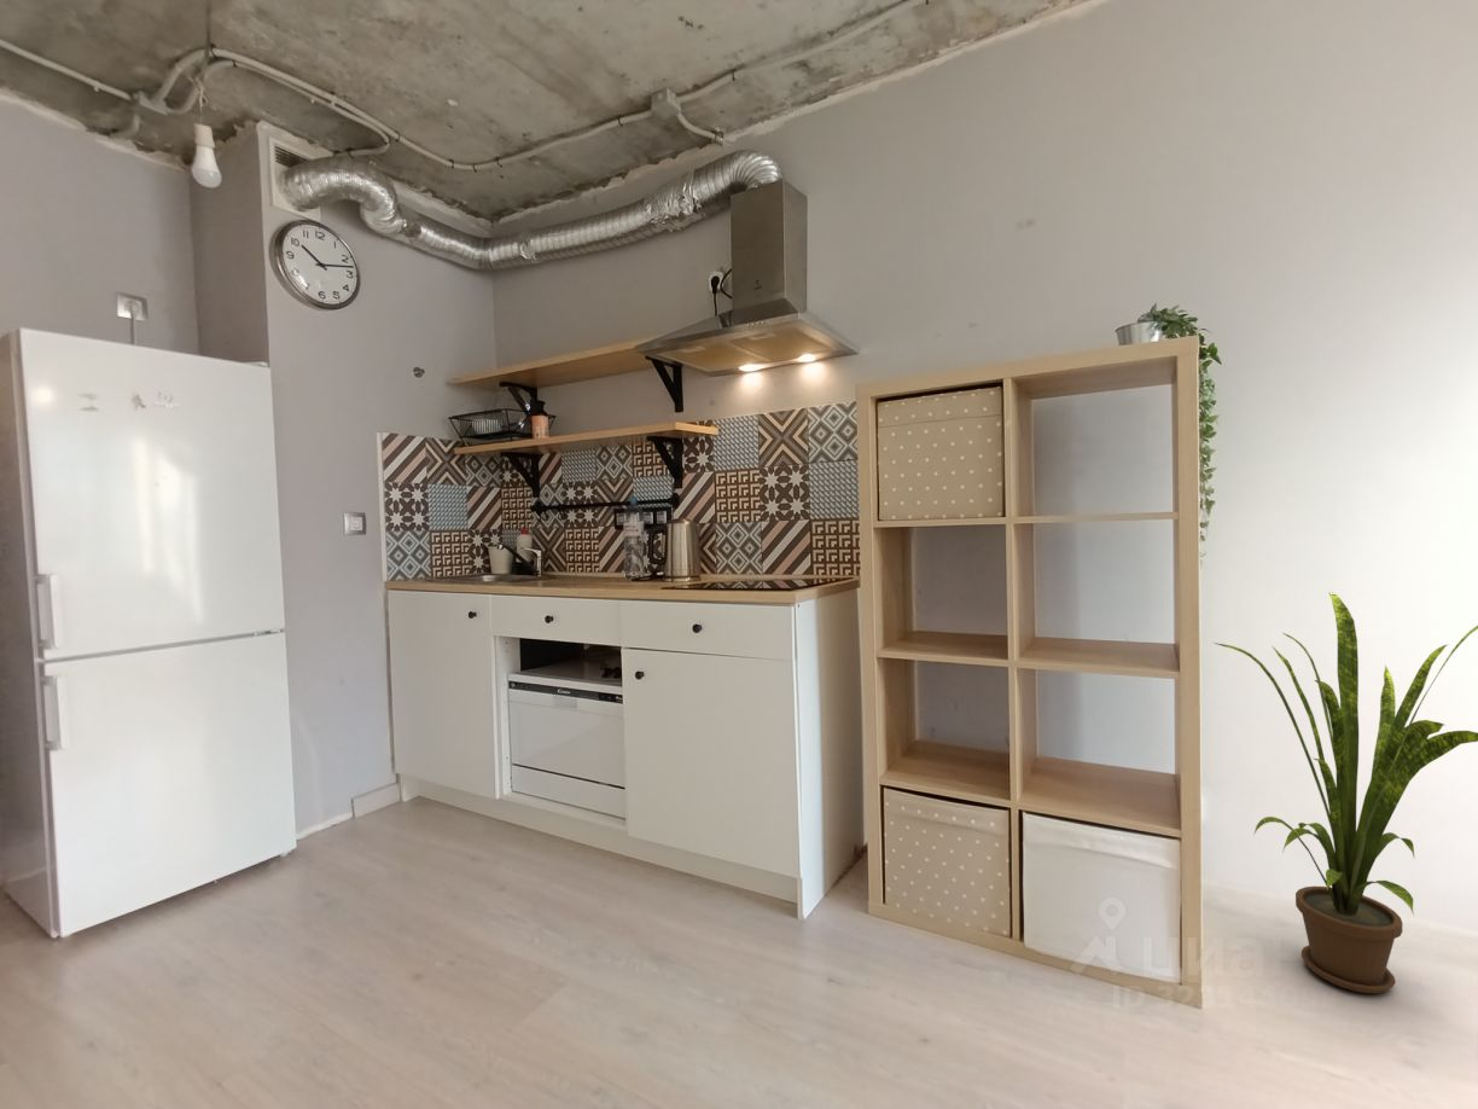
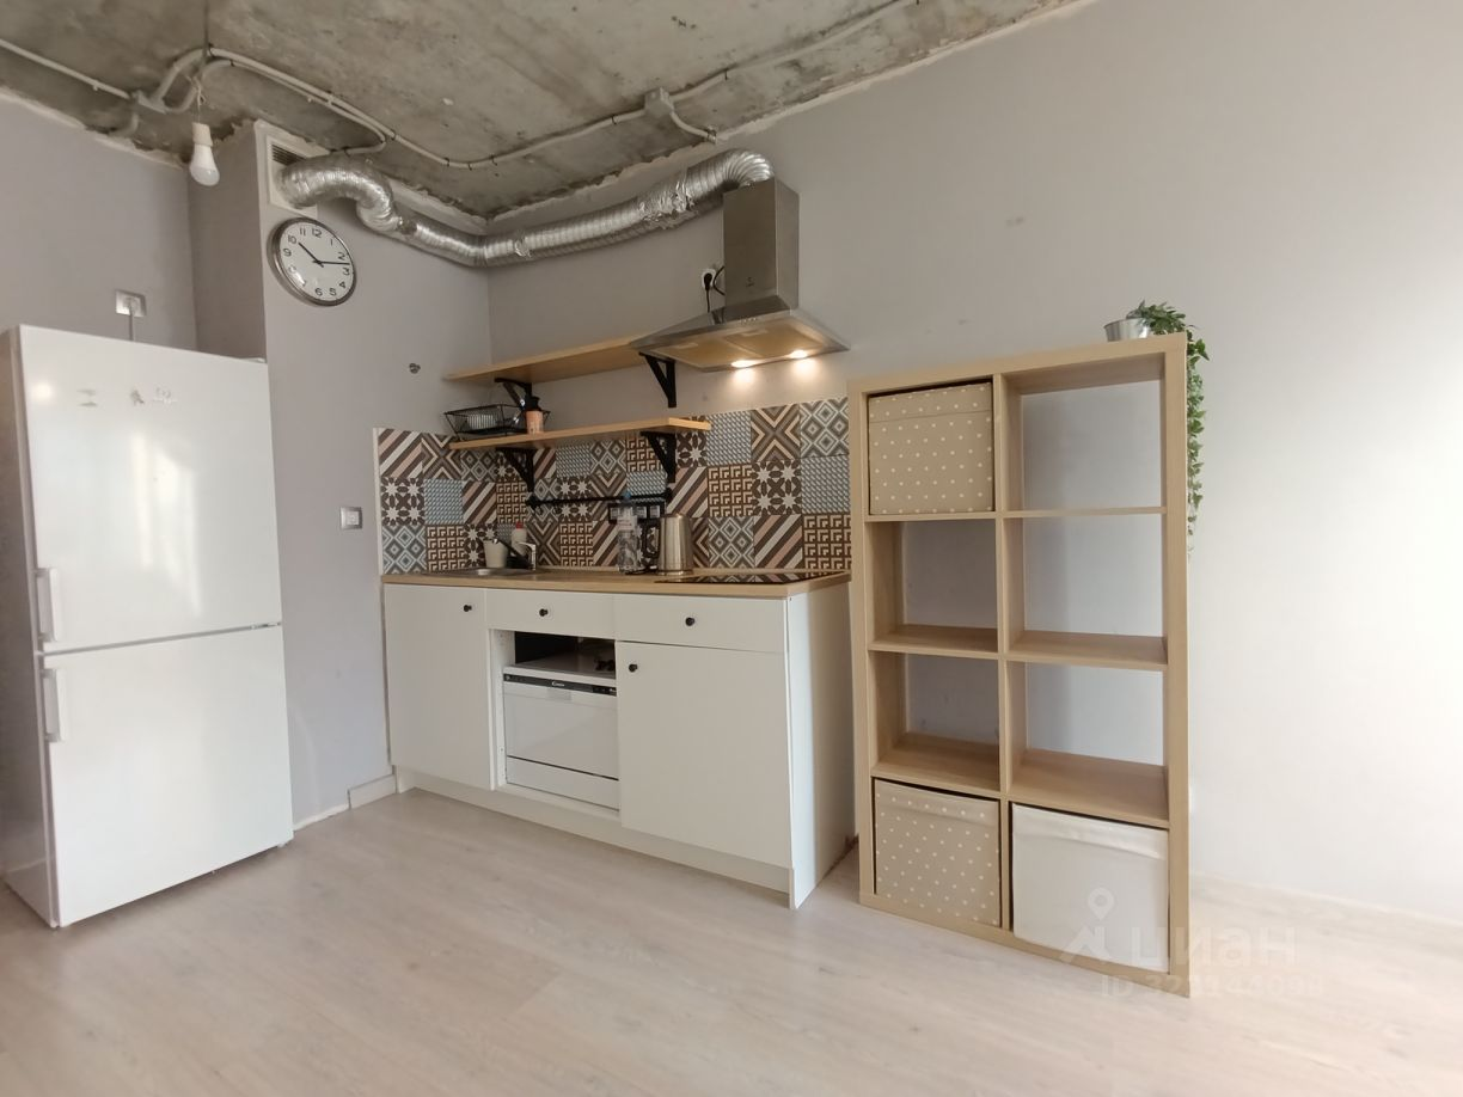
- house plant (1333, 782)
